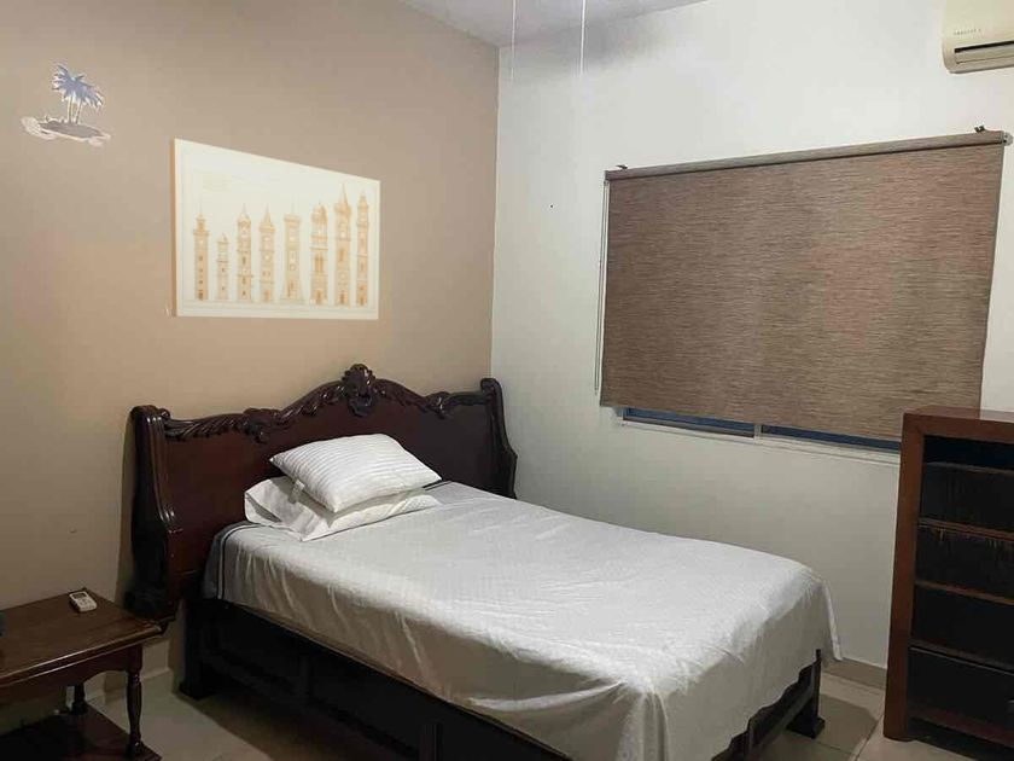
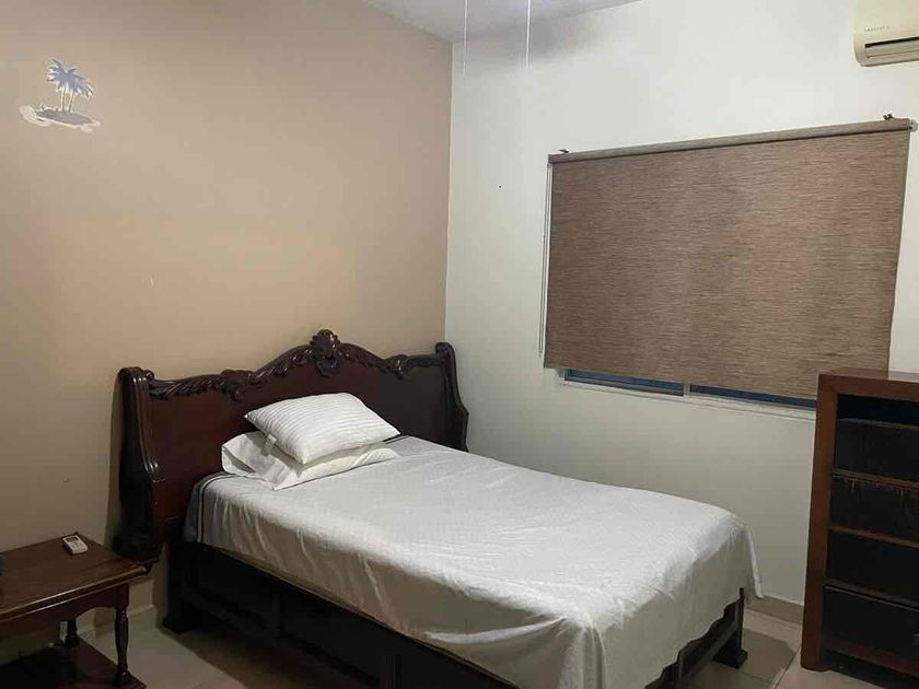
- wall art (287, 240)
